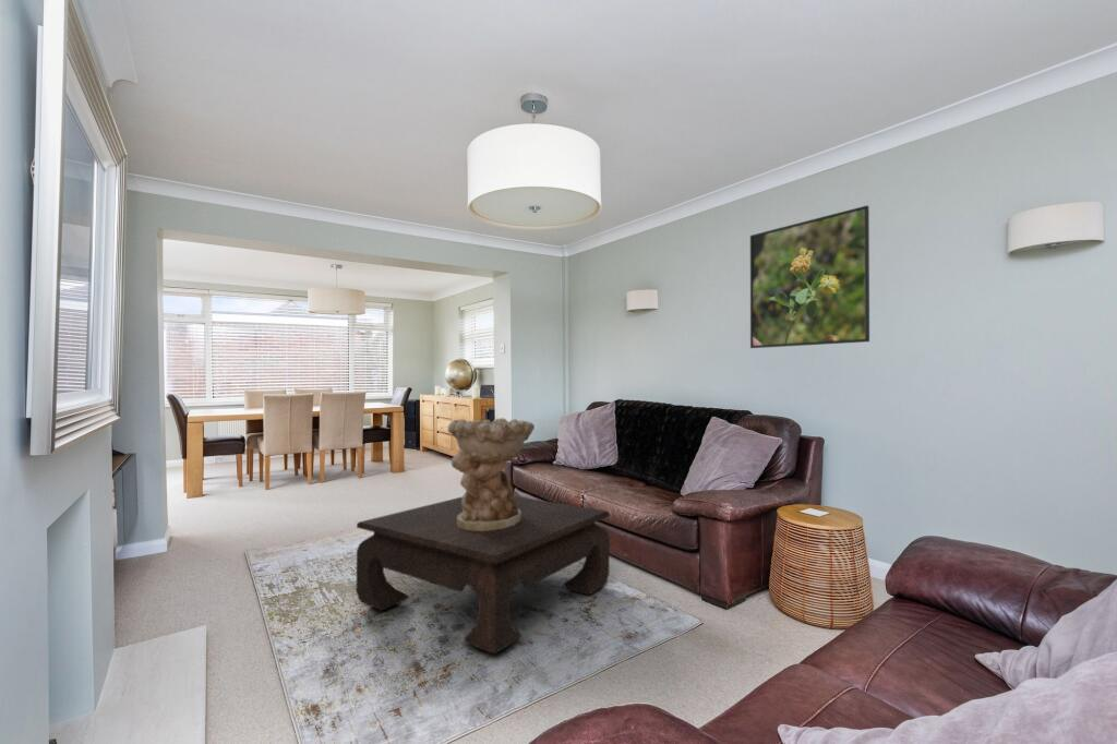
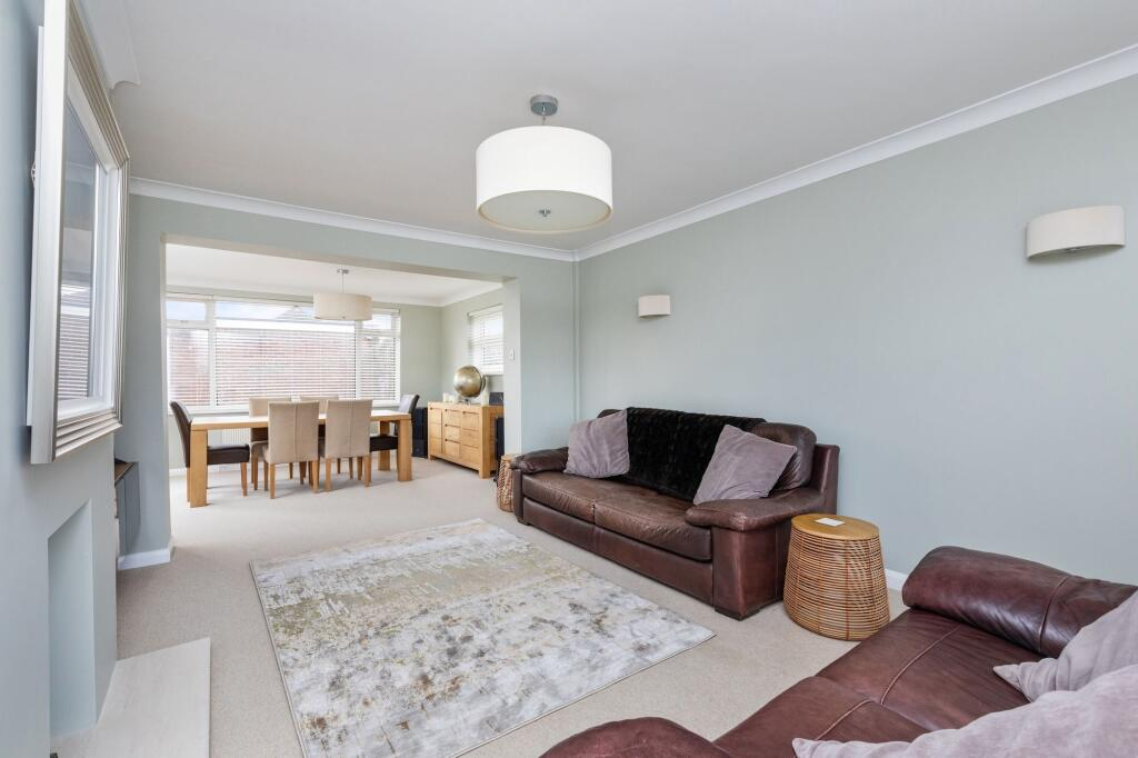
- decorative bowl (490, 468)
- coffee table (488, 556)
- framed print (804, 283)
